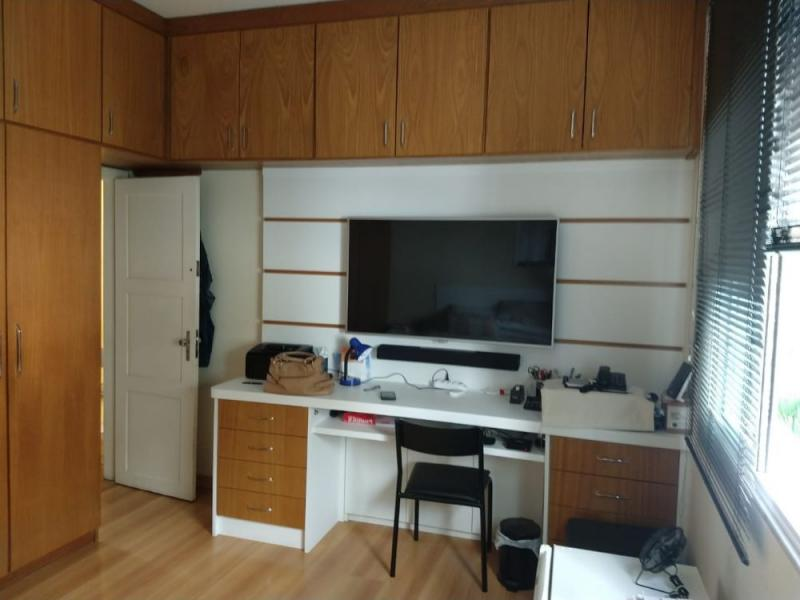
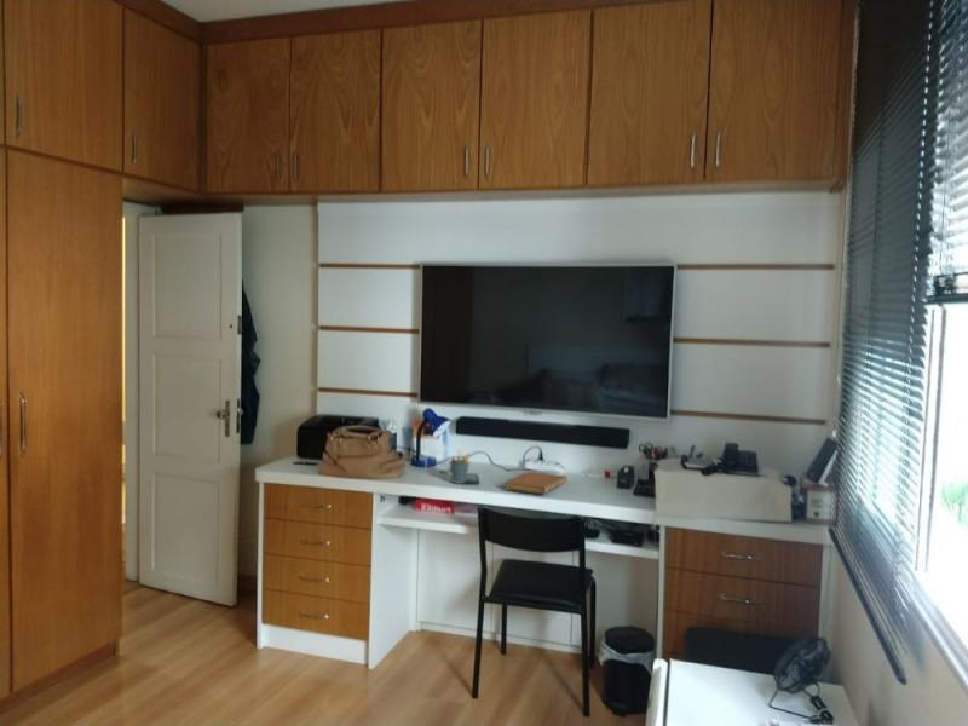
+ pen holder (459, 466)
+ notebook (536, 482)
